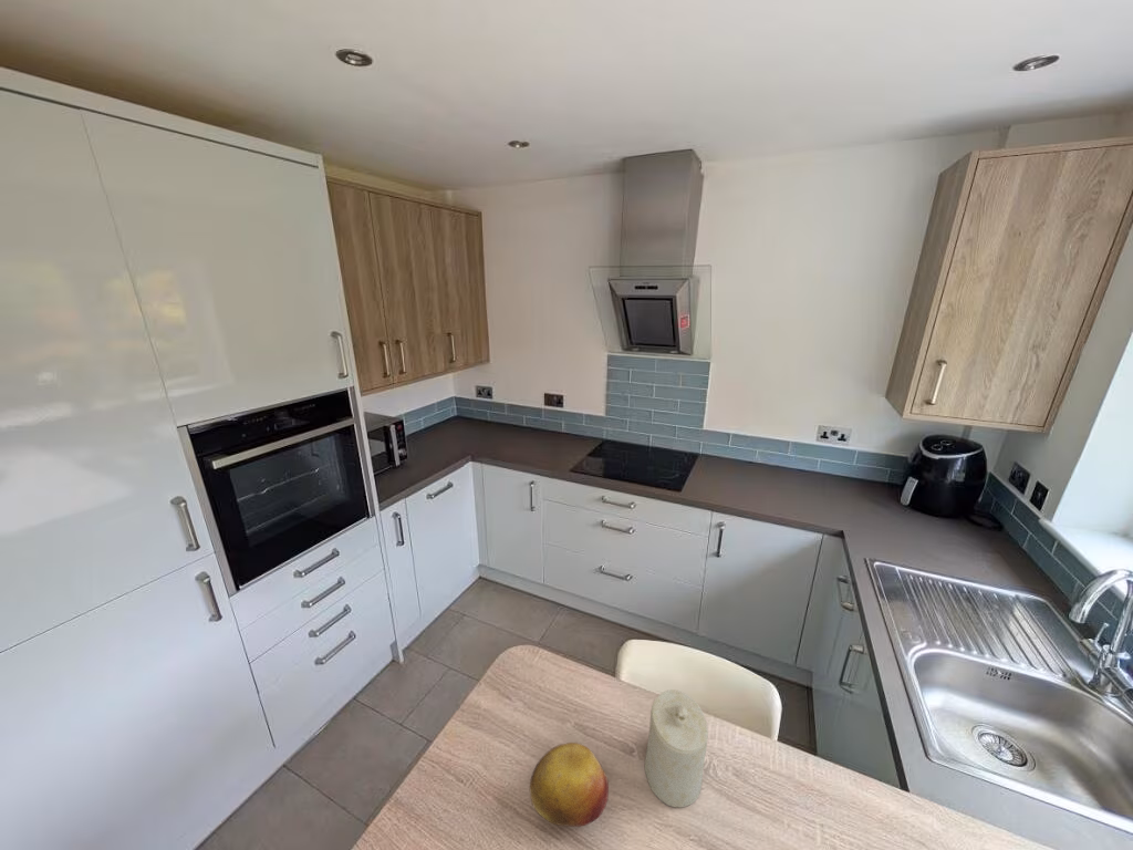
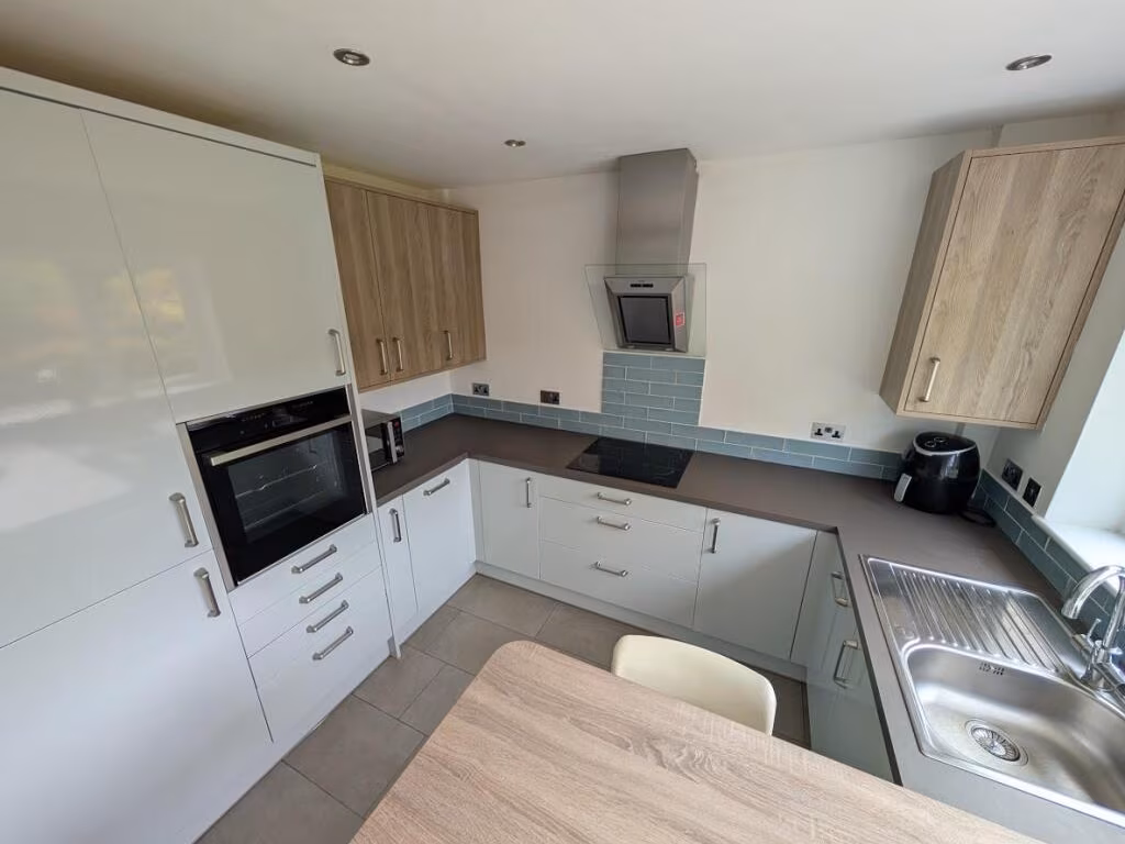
- fruit (569, 780)
- candle (675, 738)
